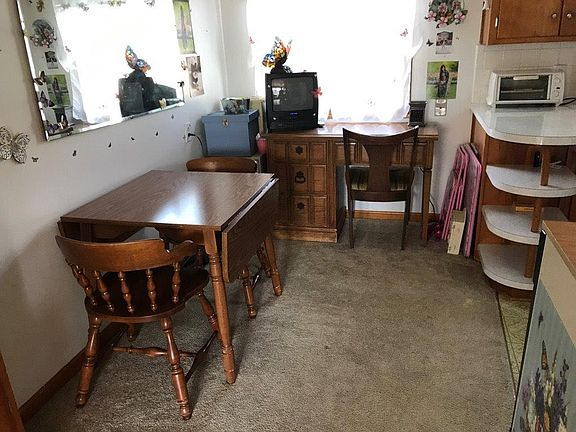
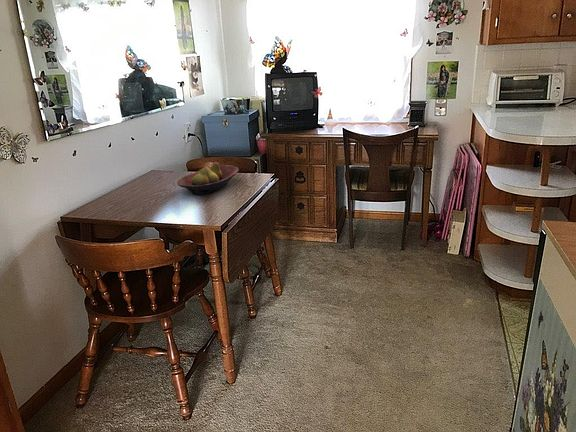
+ fruit bowl (209, 176)
